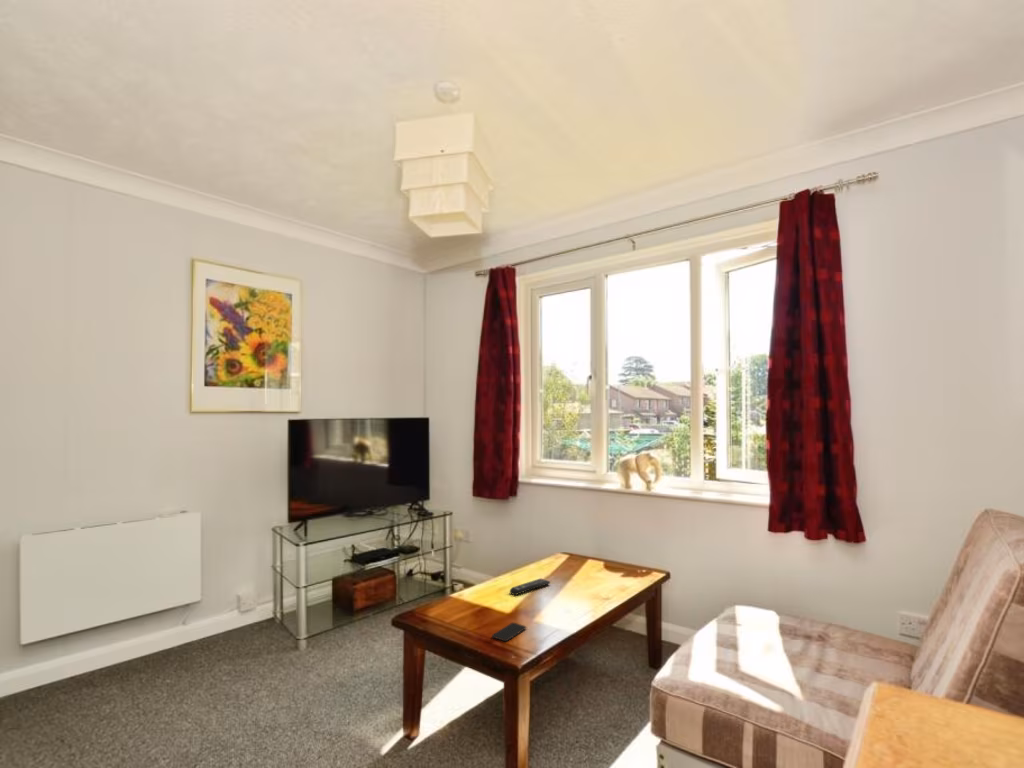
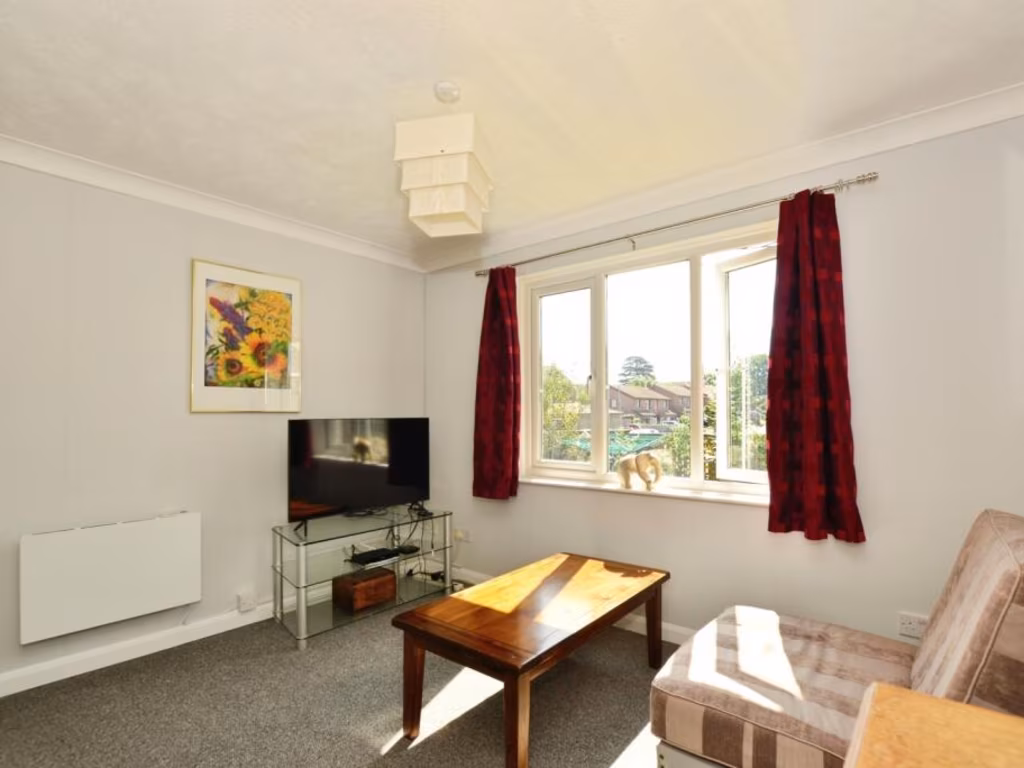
- smartphone (509, 631)
- remote control (530, 586)
